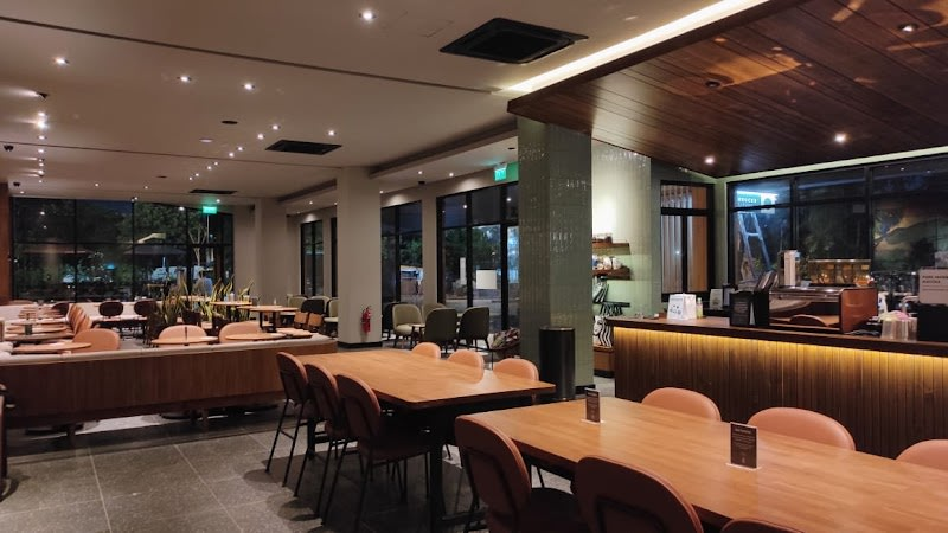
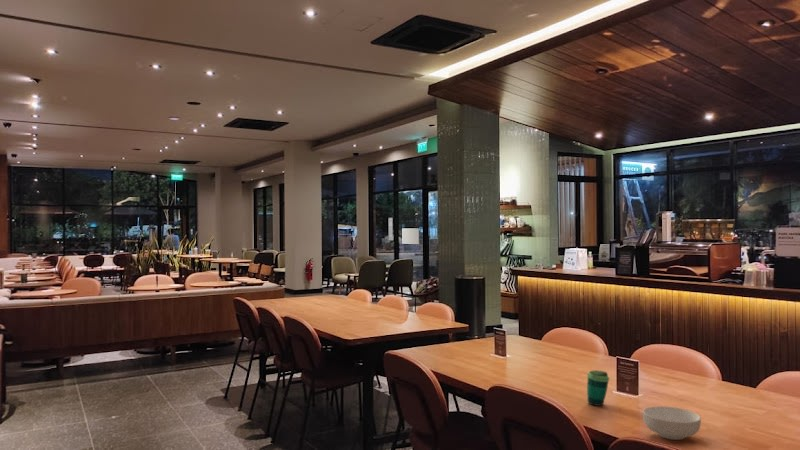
+ cup (598, 388)
+ cereal bowl (671, 424)
